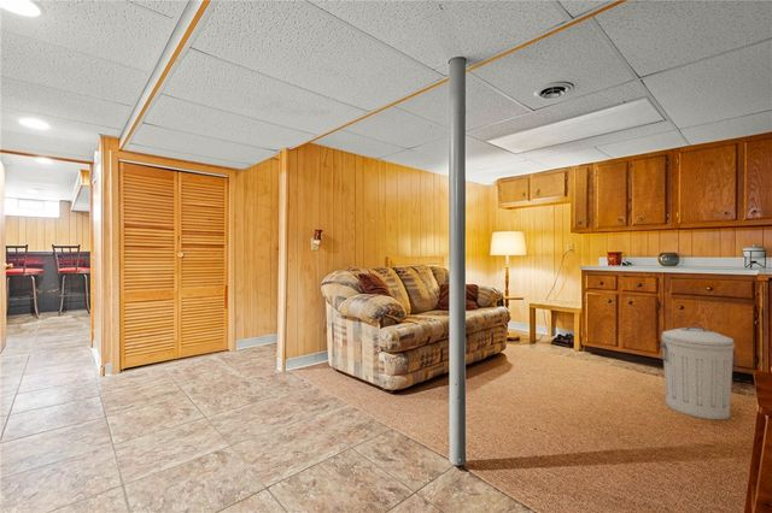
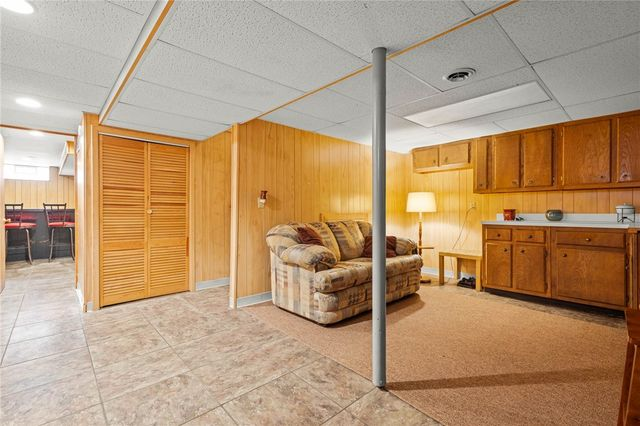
- trash can (696, 367)
